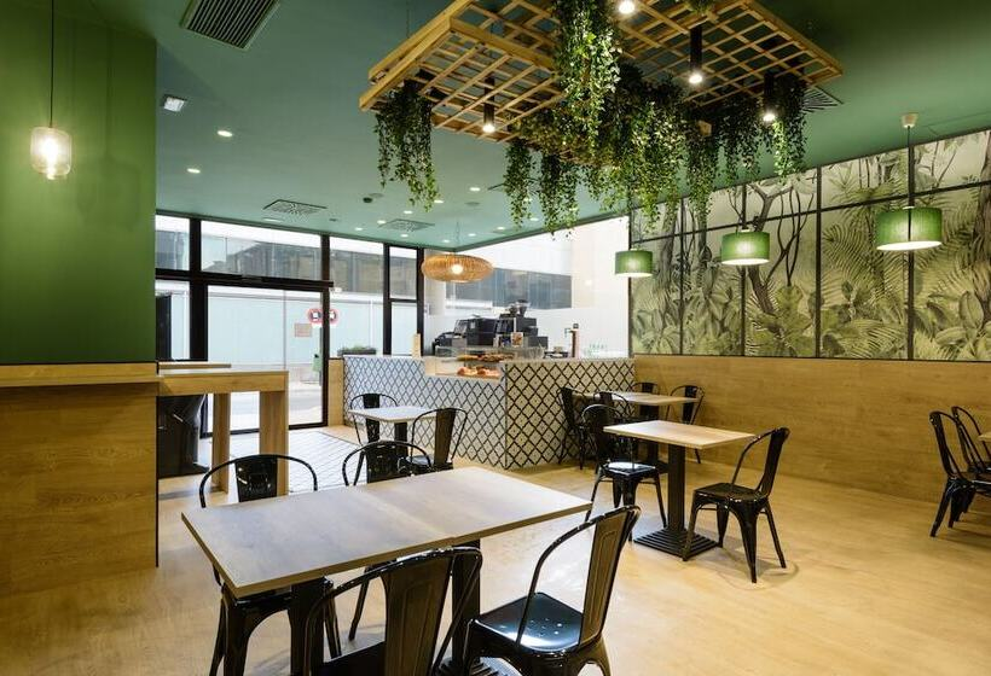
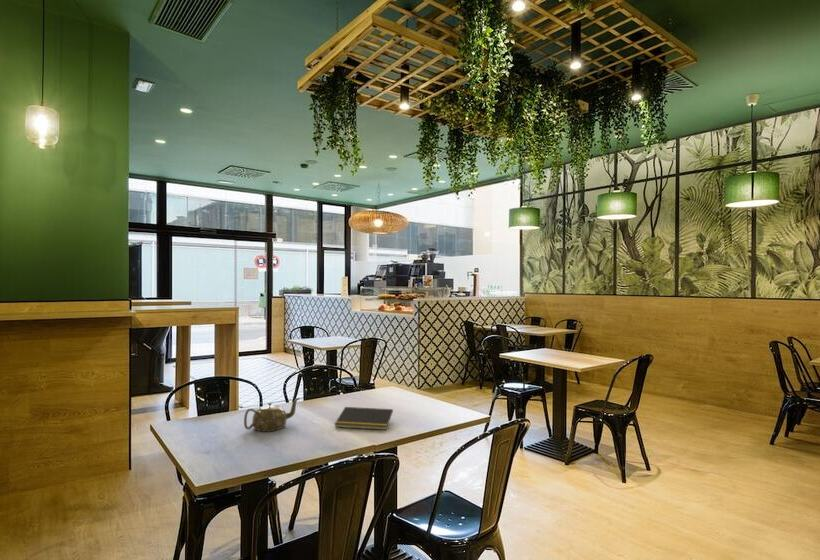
+ notepad (364, 417)
+ teapot (272, 414)
